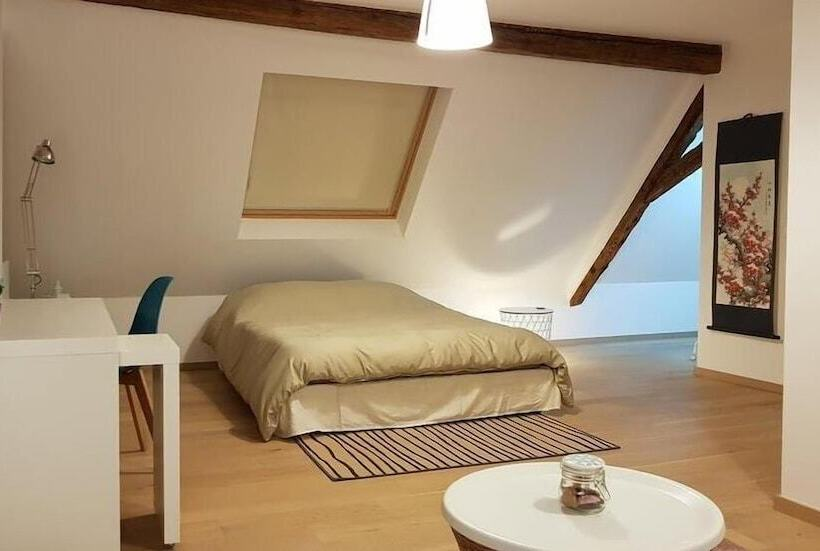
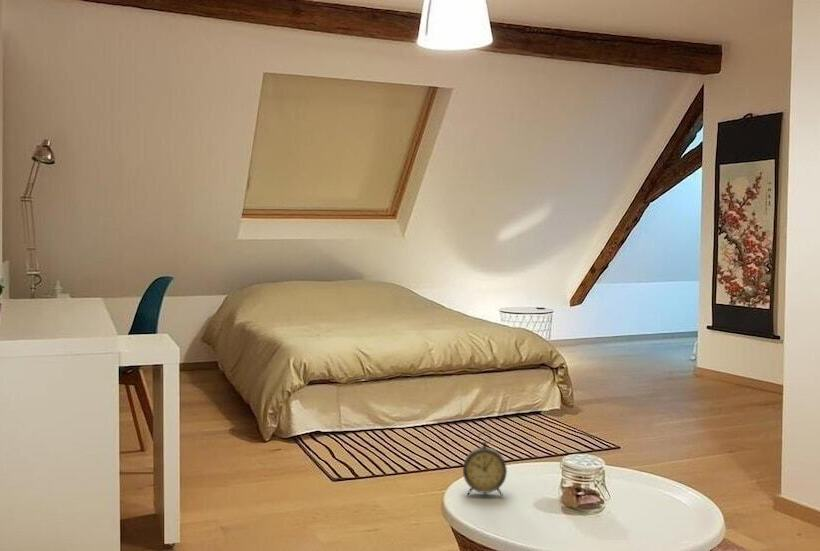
+ alarm clock (484, 462)
